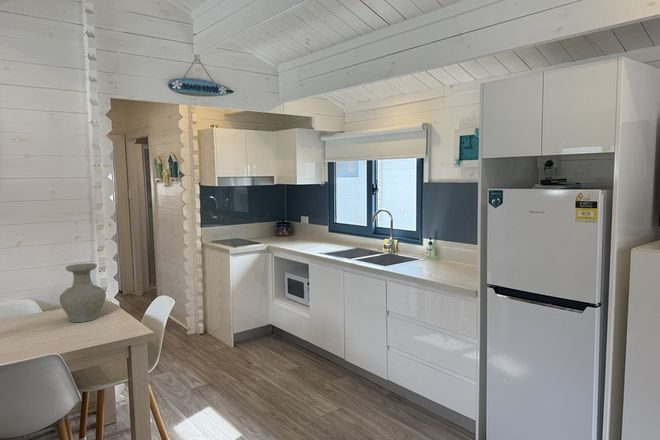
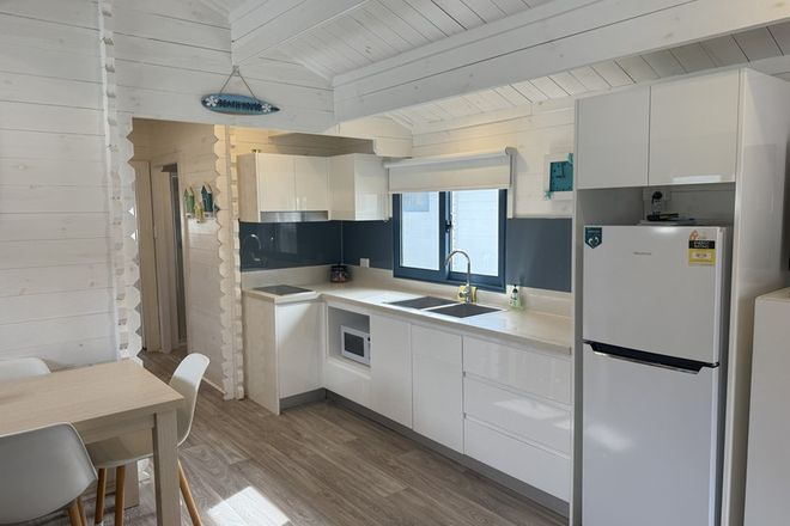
- vase (82, 291)
